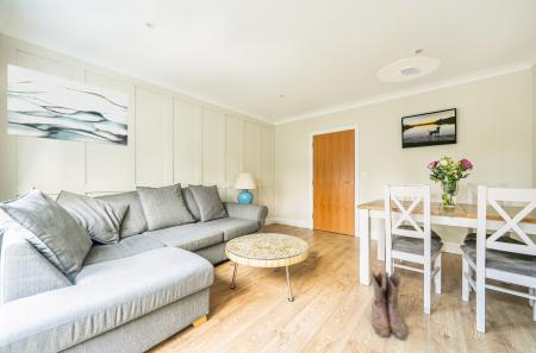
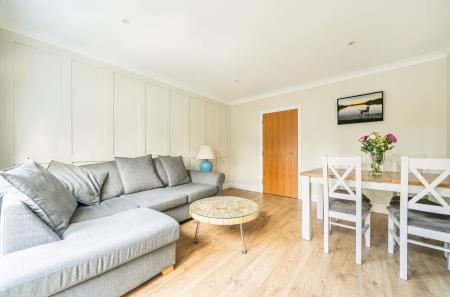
- boots (387, 300)
- ceiling light (406, 68)
- wall art (76, 111)
